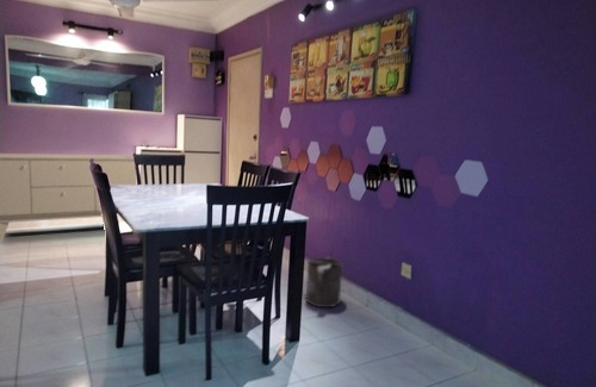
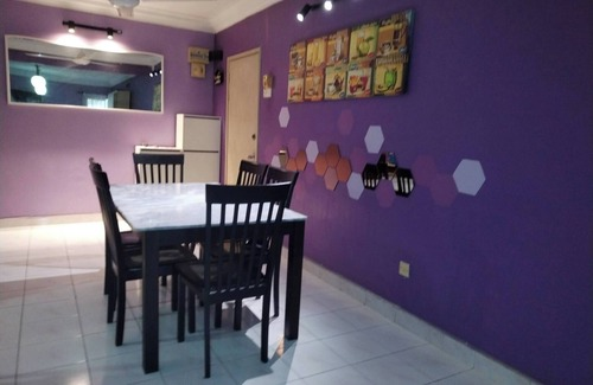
- sideboard (62, 194)
- bucket (324, 276)
